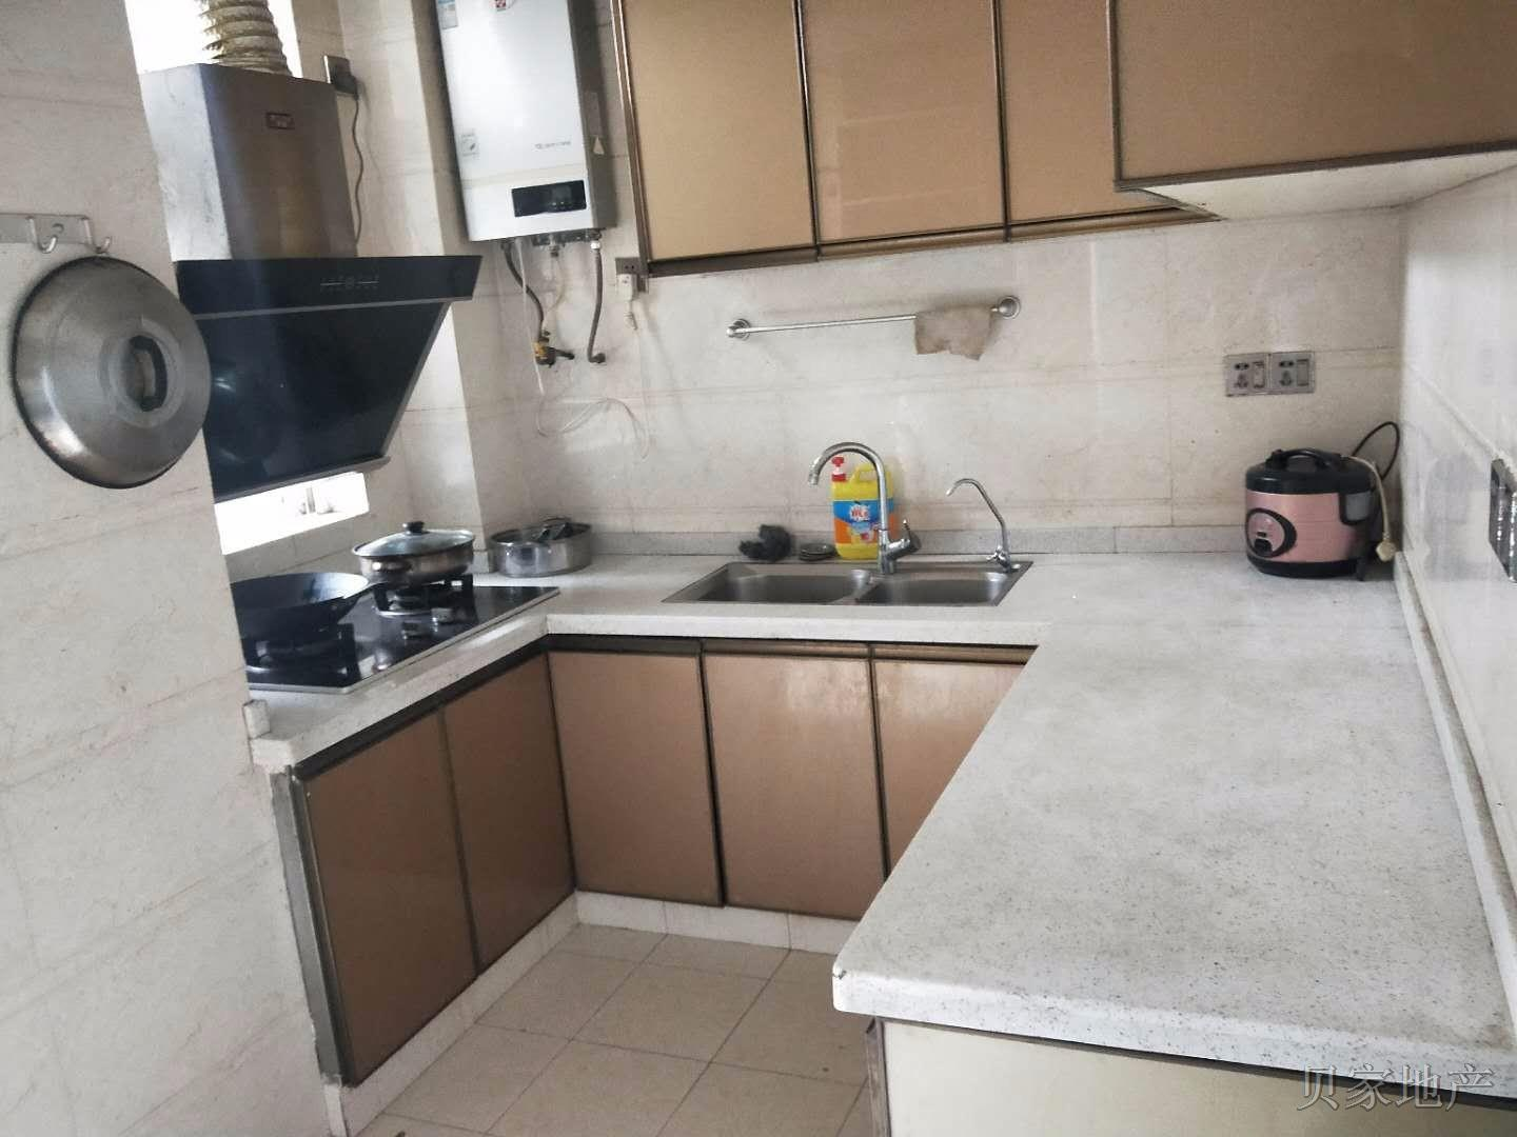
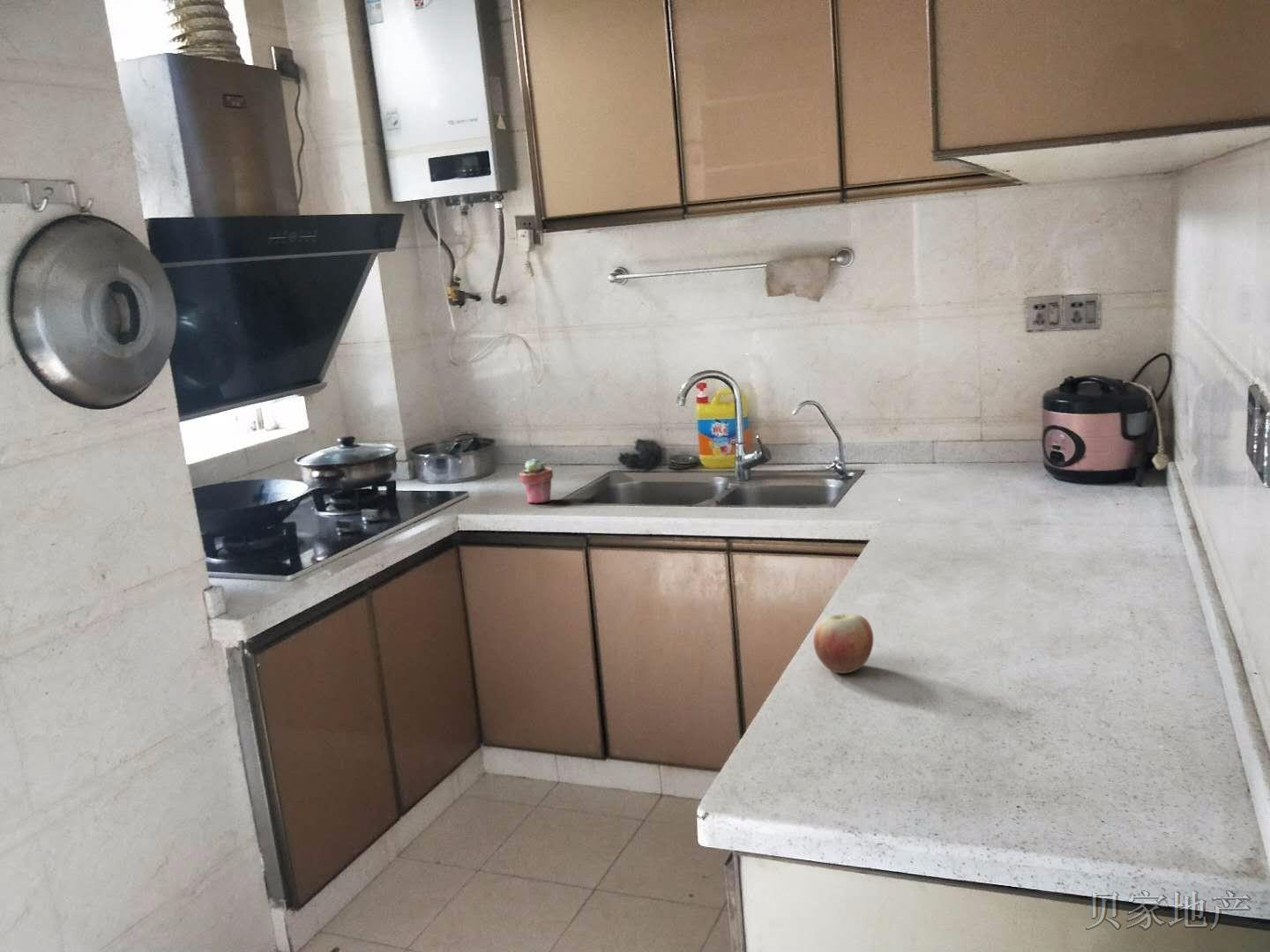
+ apple (843, 641)
+ potted succulent (536, 480)
